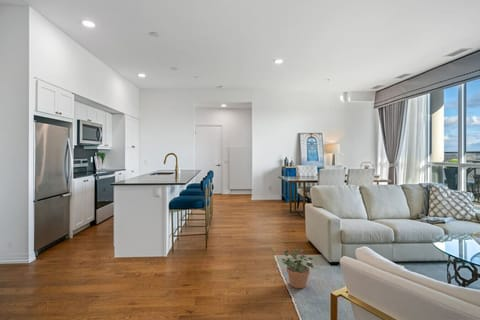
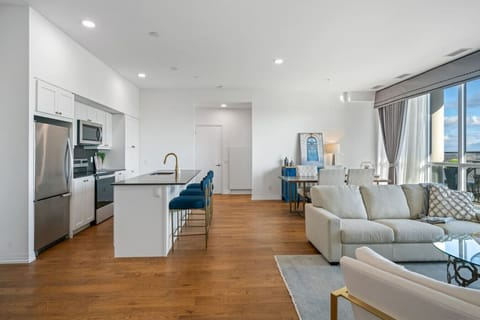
- potted plant (300, 269)
